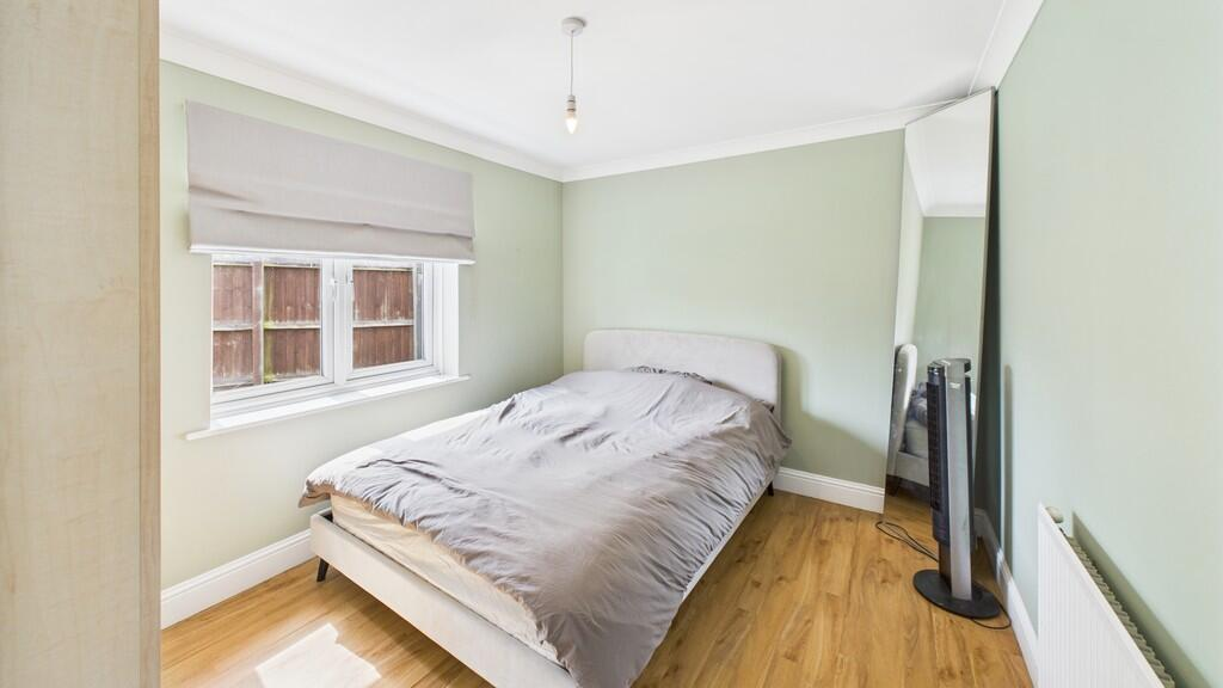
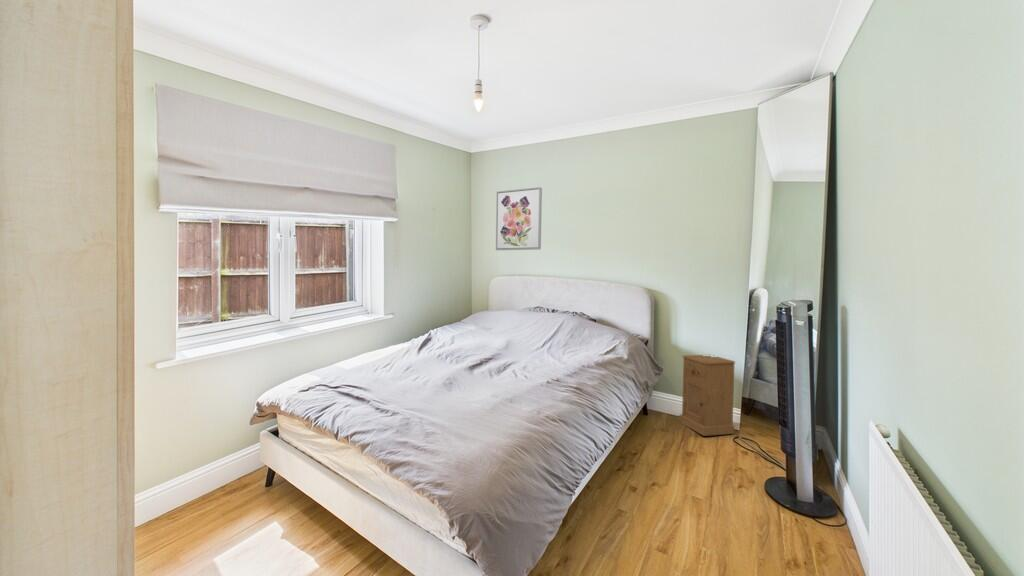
+ nightstand (706, 392)
+ wall art (518, 219)
